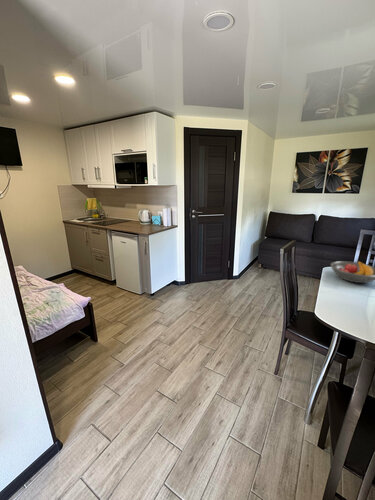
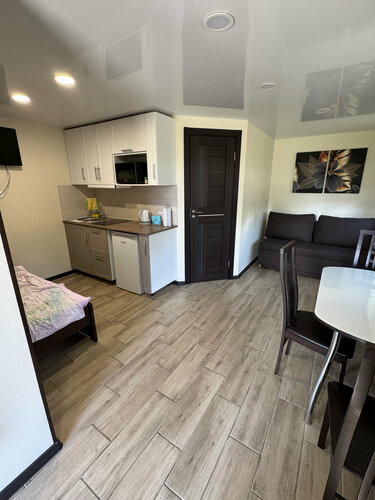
- fruit bowl (354, 271)
